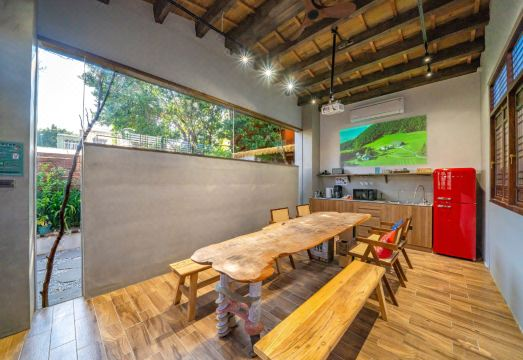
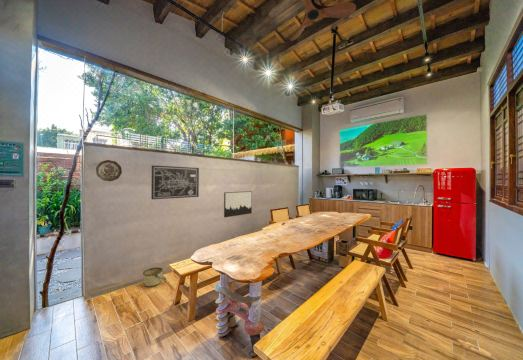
+ wall art (176, 182)
+ decorative plate (109, 170)
+ wall art (238, 203)
+ bucket (155, 276)
